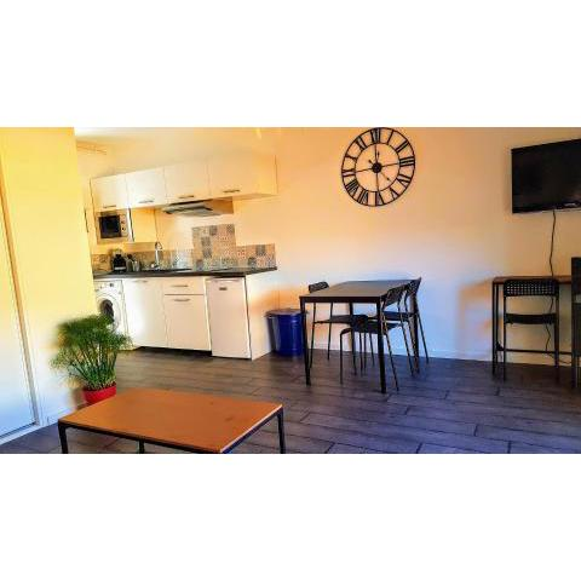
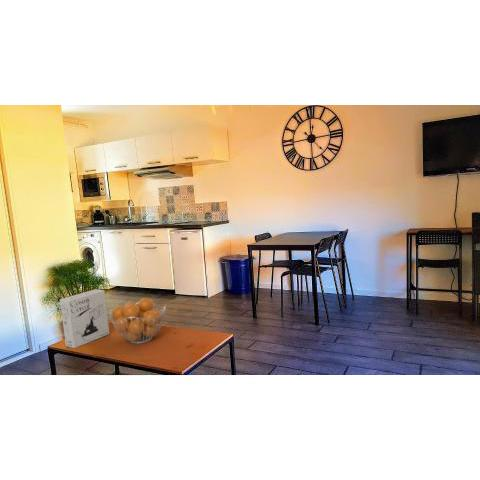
+ cereal box (85, 317)
+ fruit basket (139, 319)
